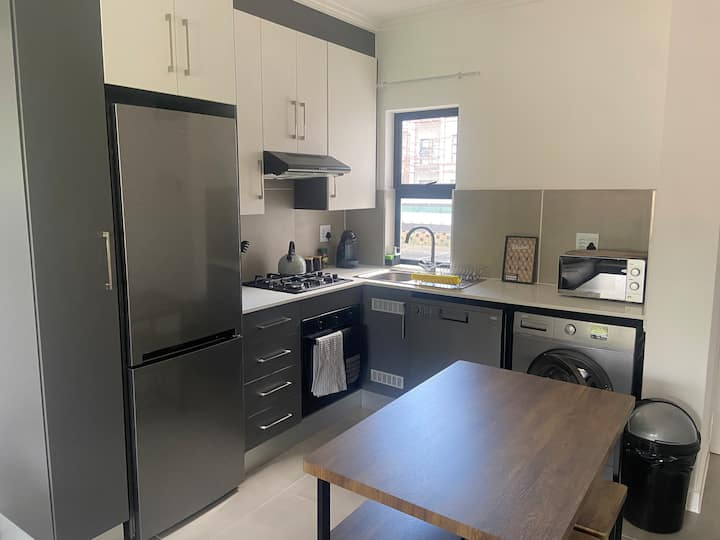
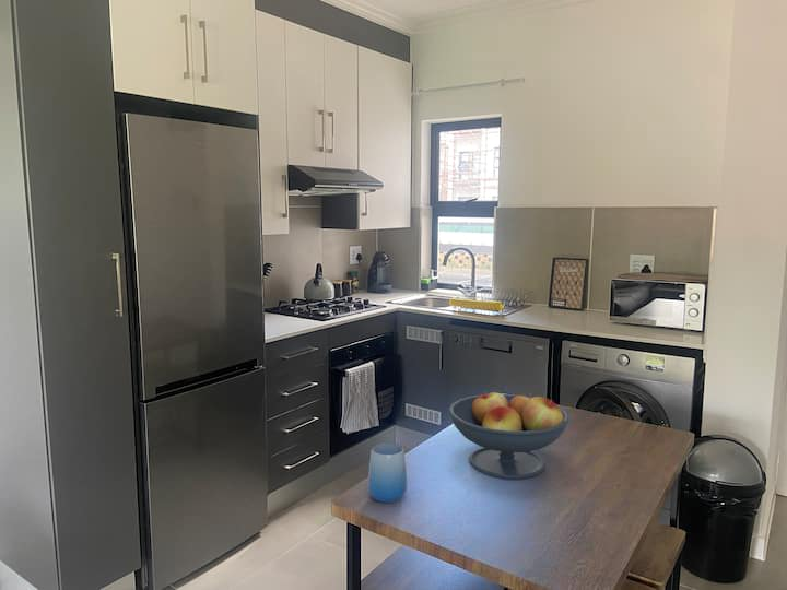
+ fruit bowl (507, 427)
+ cup (387, 472)
